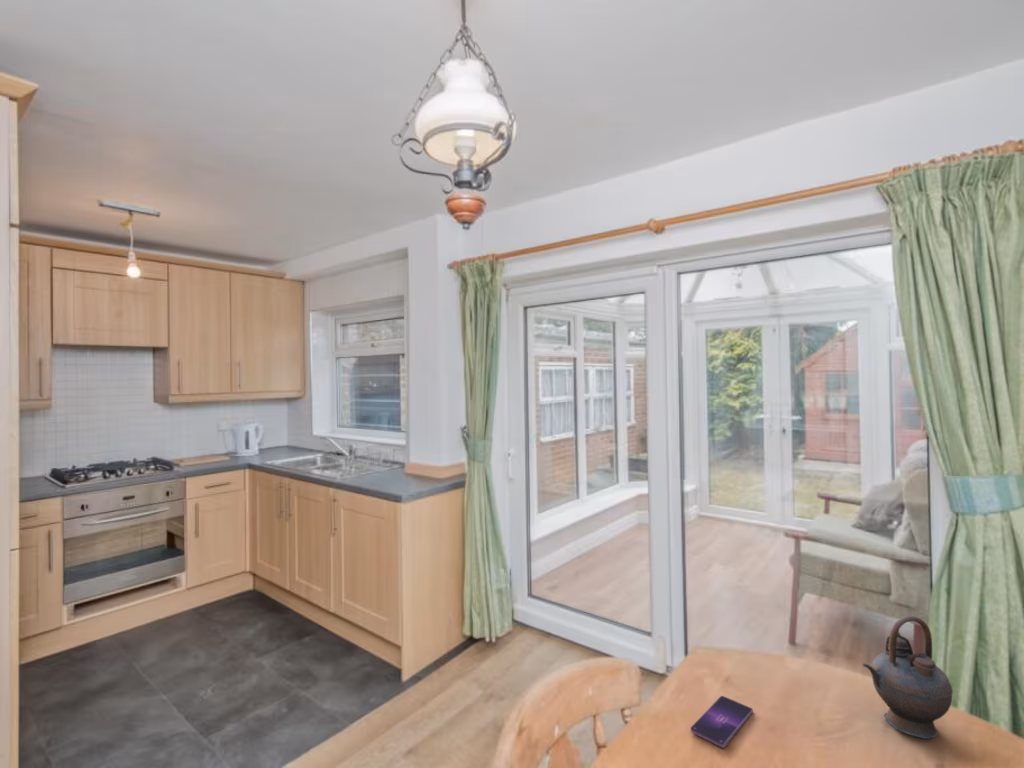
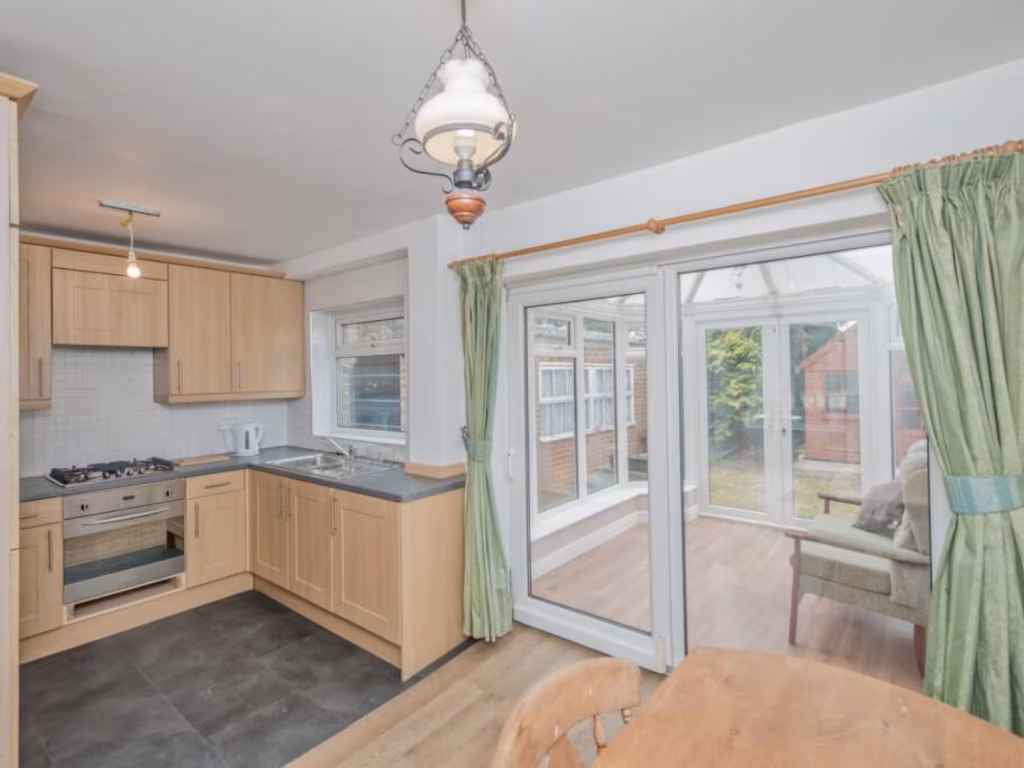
- teapot (902, 670)
- smartphone (722, 719)
